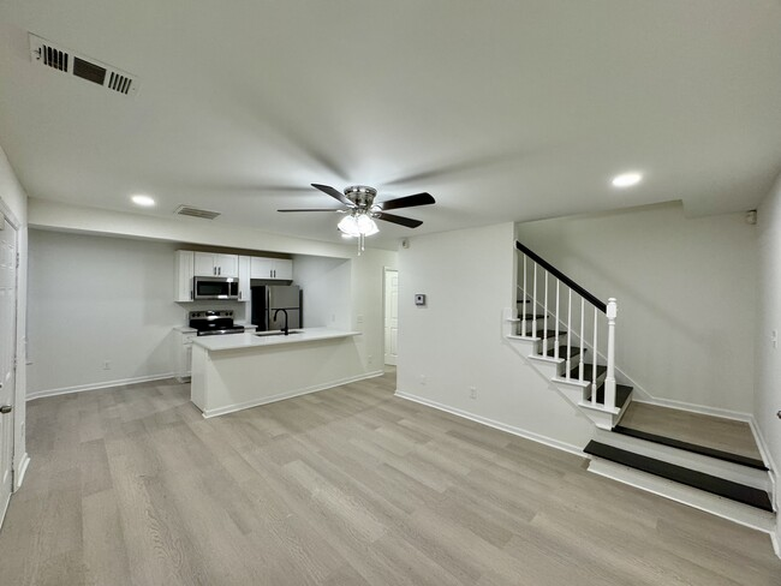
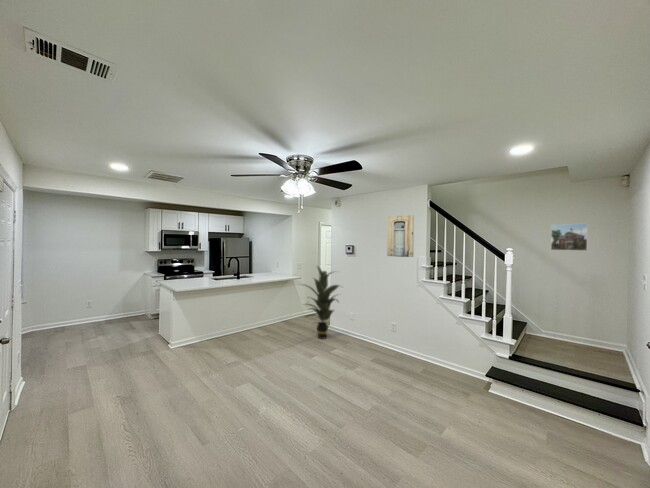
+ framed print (568, 237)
+ indoor plant (322, 301)
+ wall art (400, 236)
